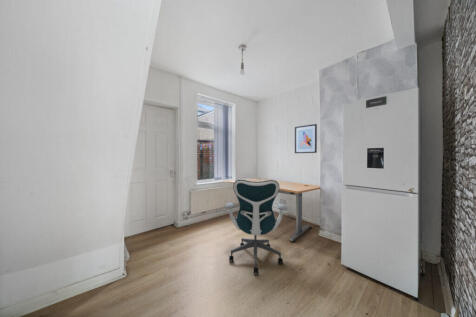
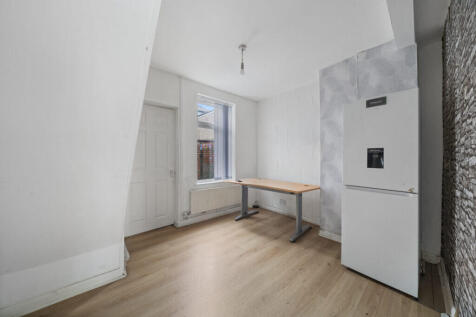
- office chair (255, 218)
- wall art (305, 139)
